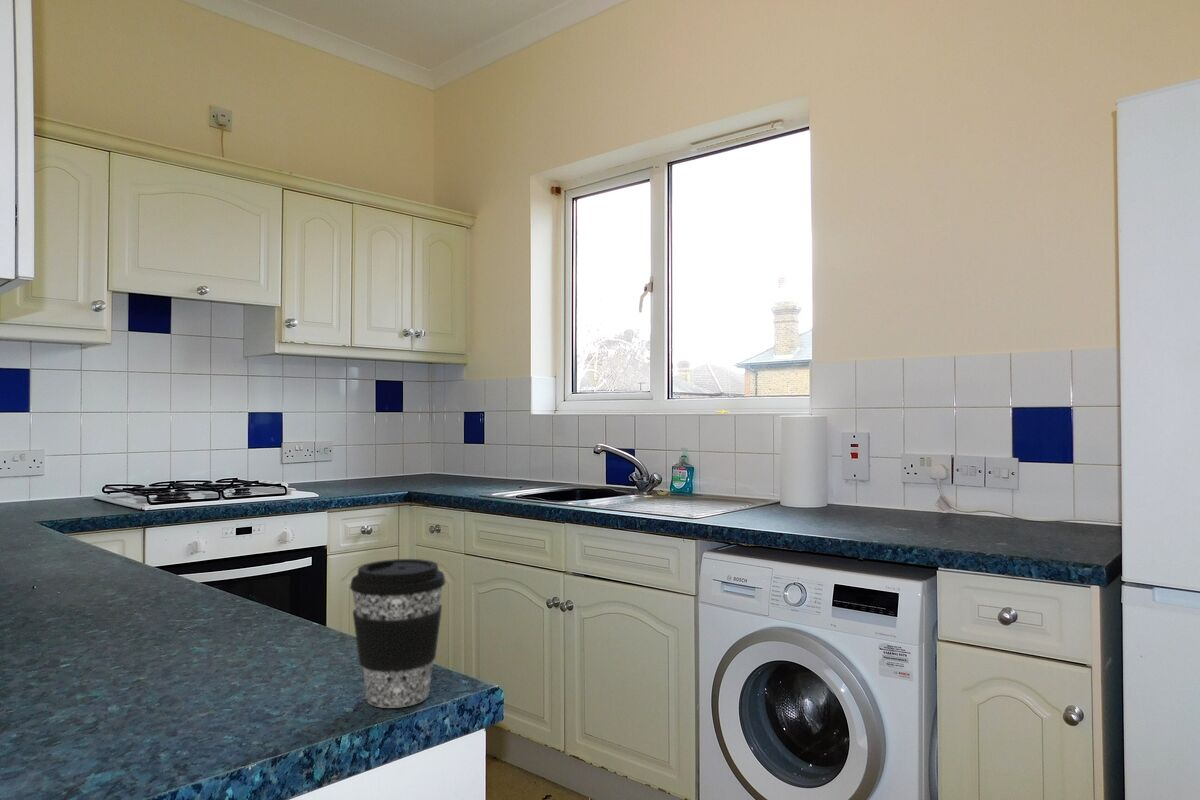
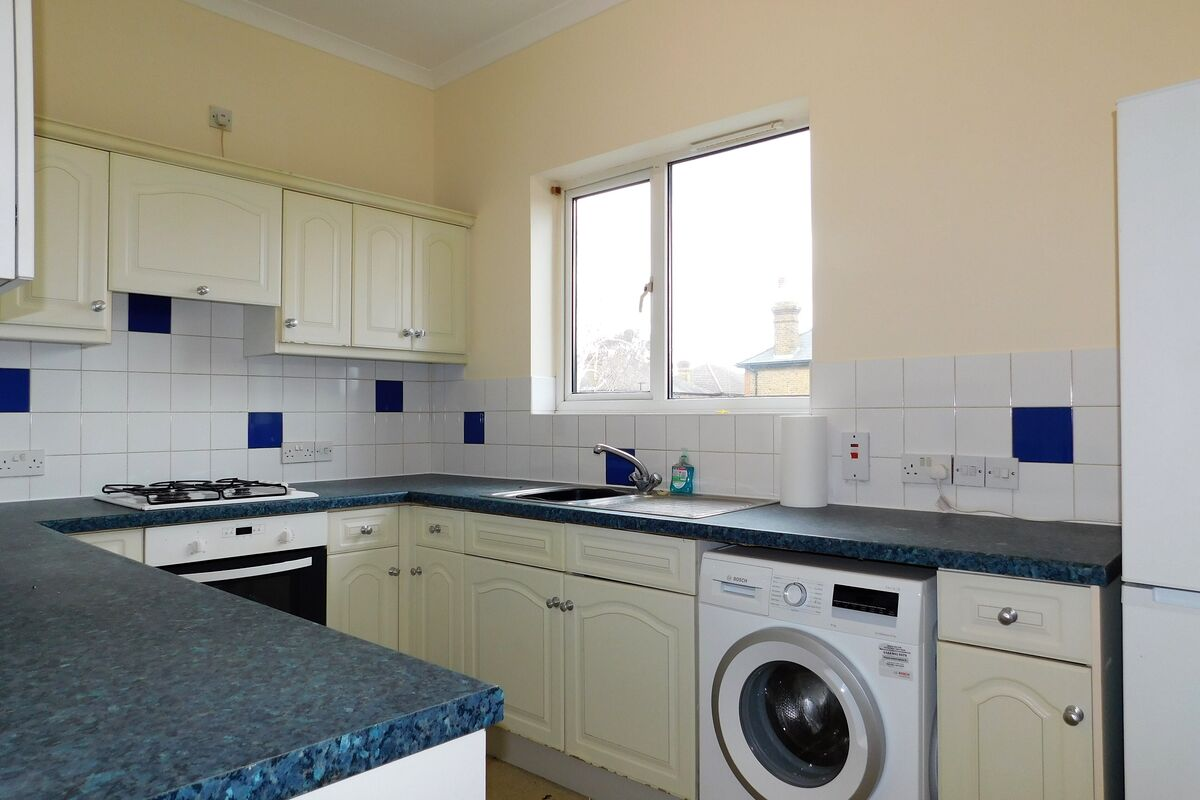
- coffee cup (398, 631)
